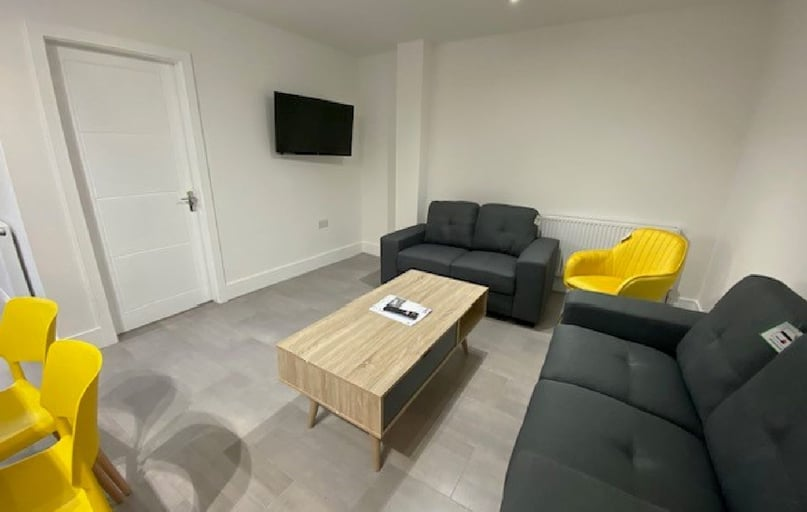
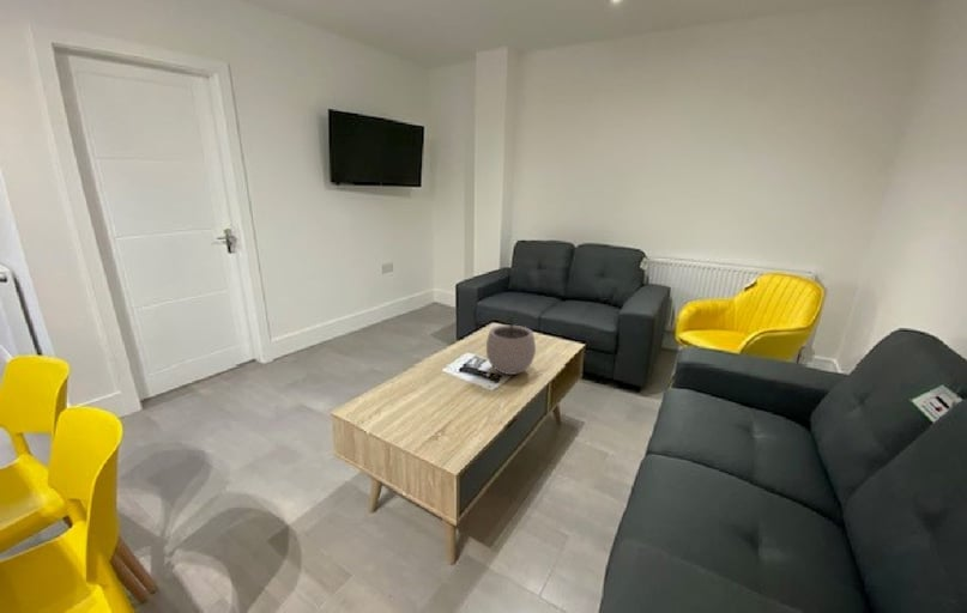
+ plant pot (510, 342)
